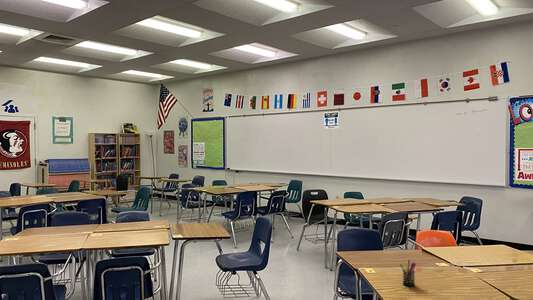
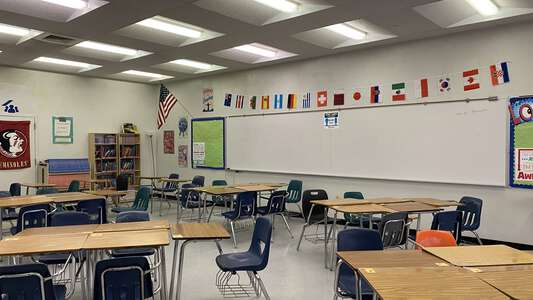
- pen holder (407, 272)
